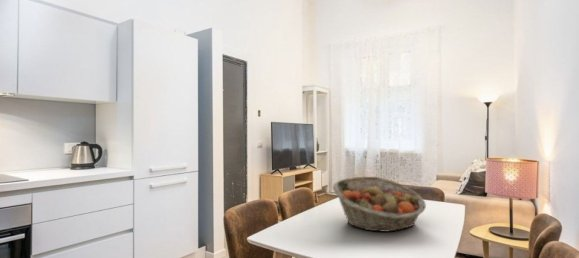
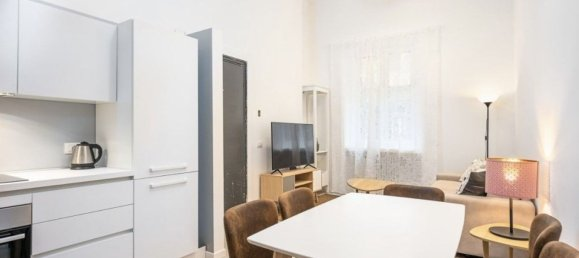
- fruit basket (378, 201)
